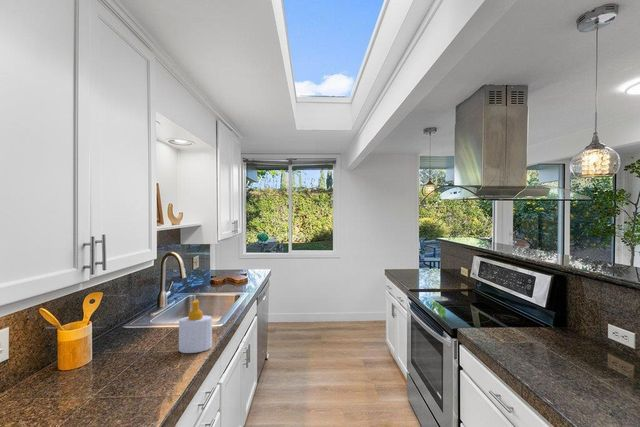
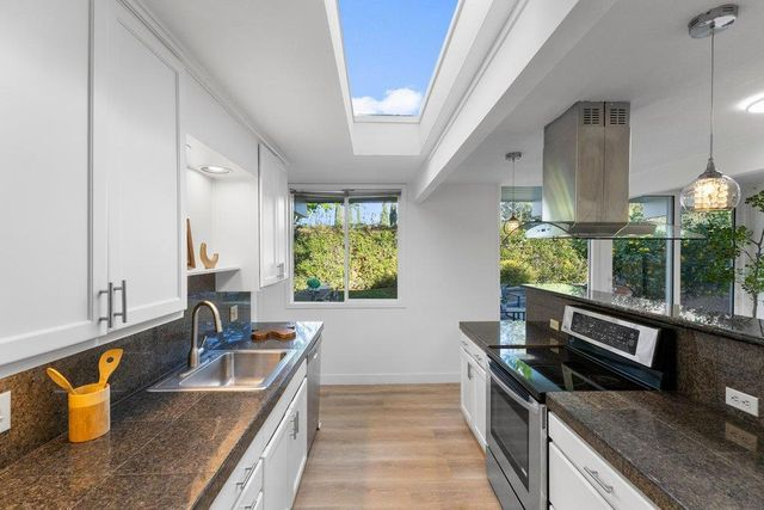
- soap bottle (195, 325)
